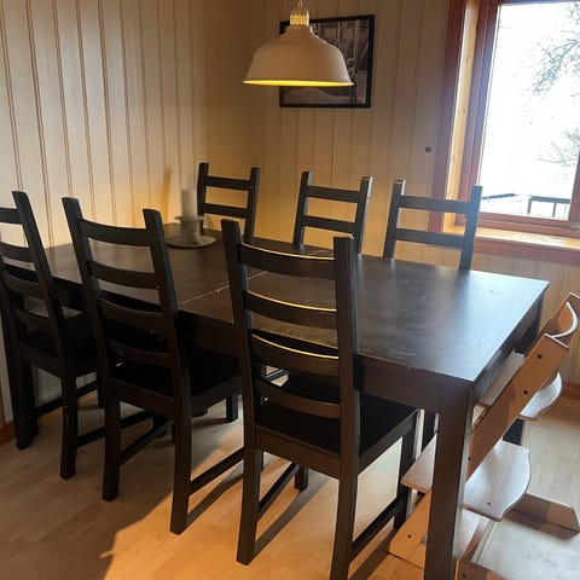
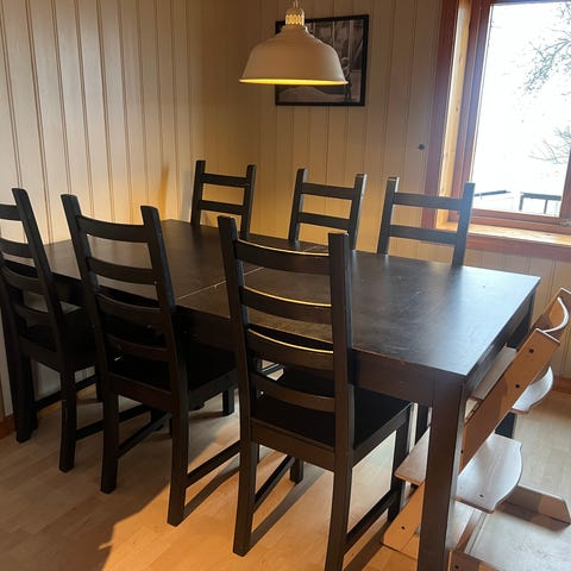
- candle holder (188, 216)
